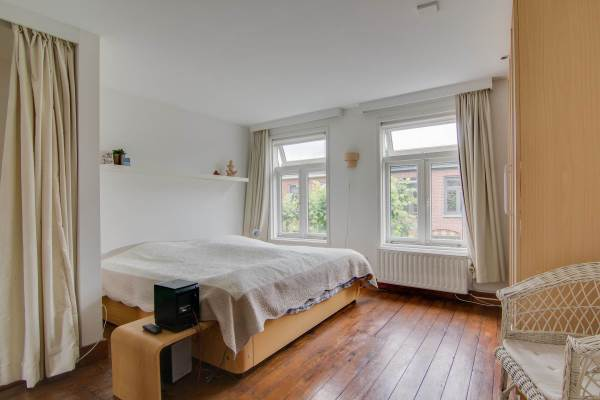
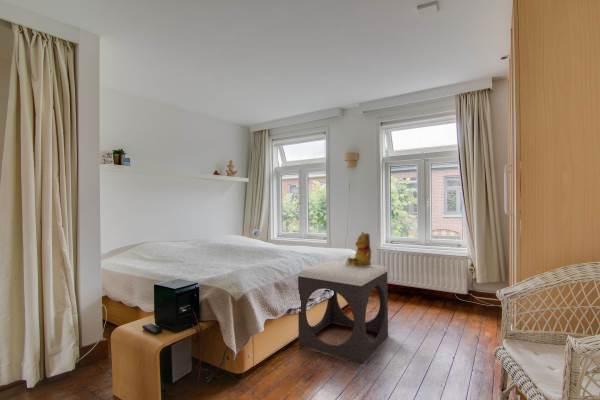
+ teddy bear (360, 248)
+ footstool (346, 301)
